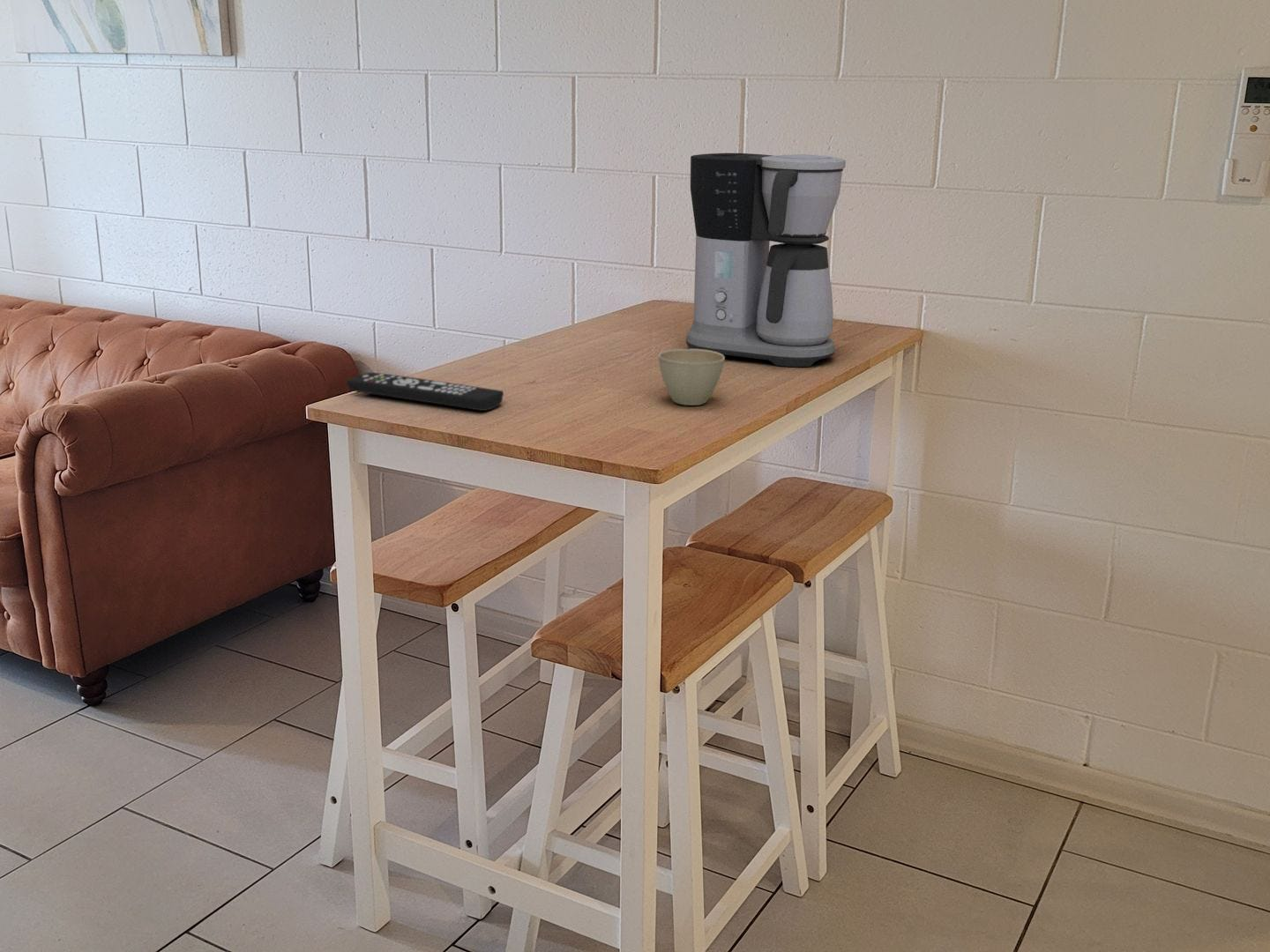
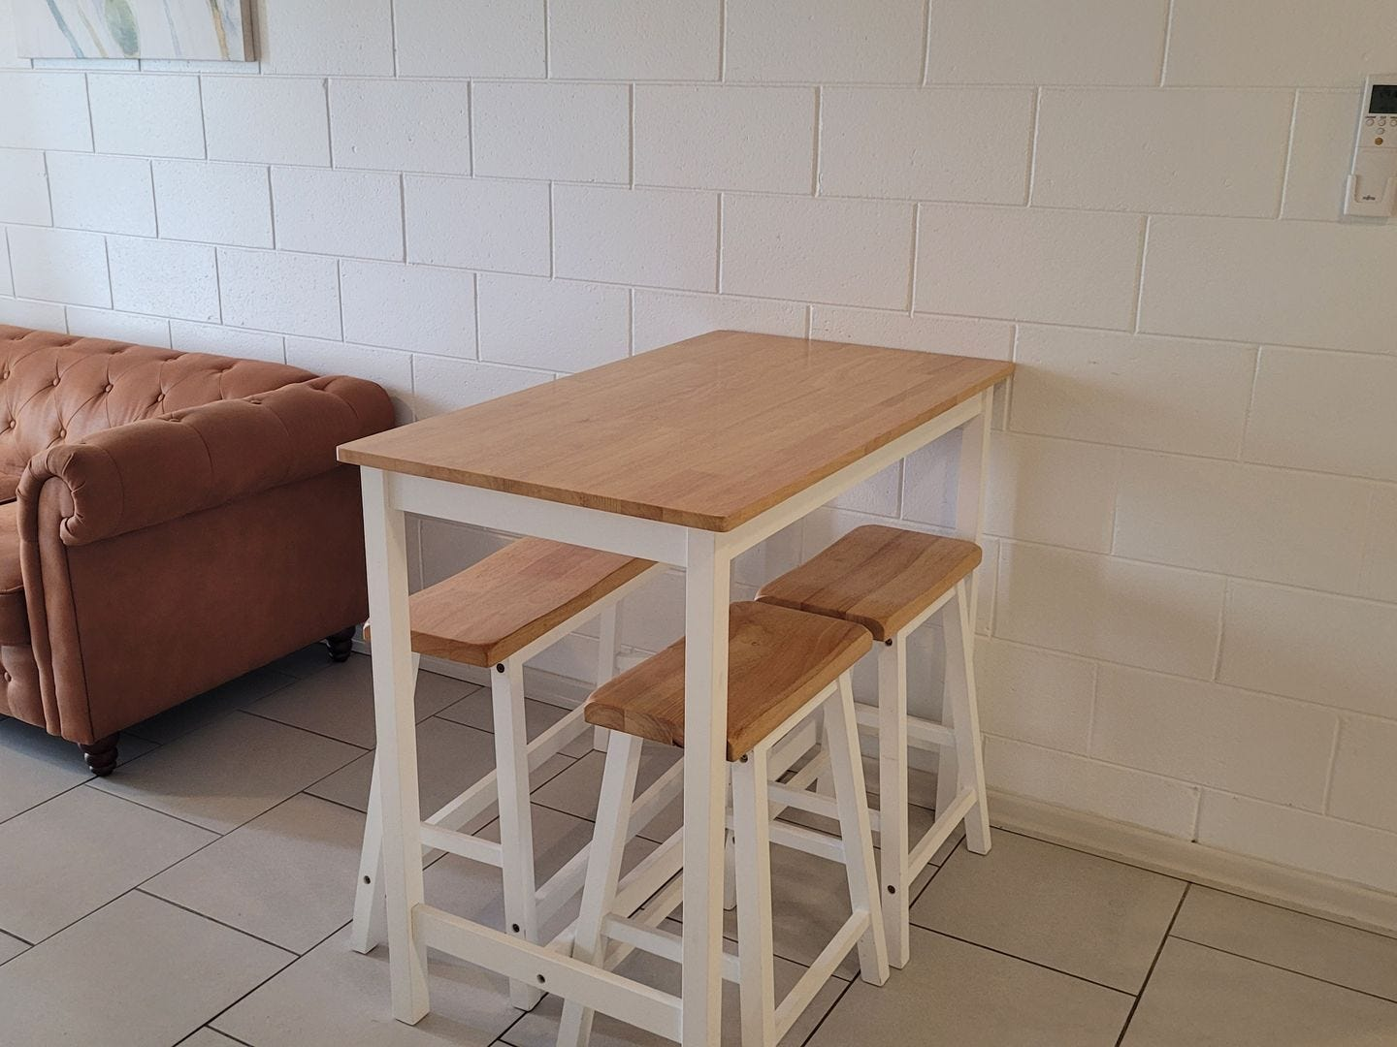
- remote control (424, 390)
- flower pot (691, 378)
- coffee maker (758, 257)
